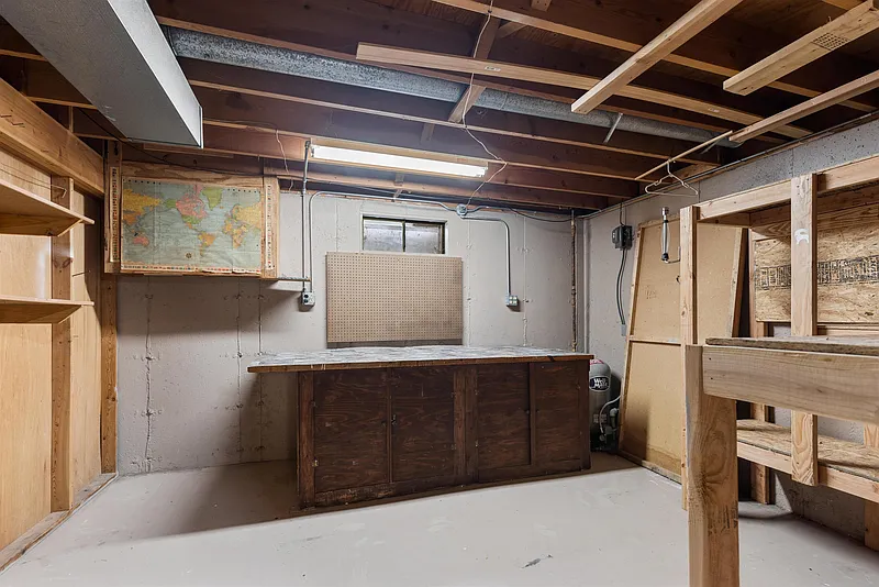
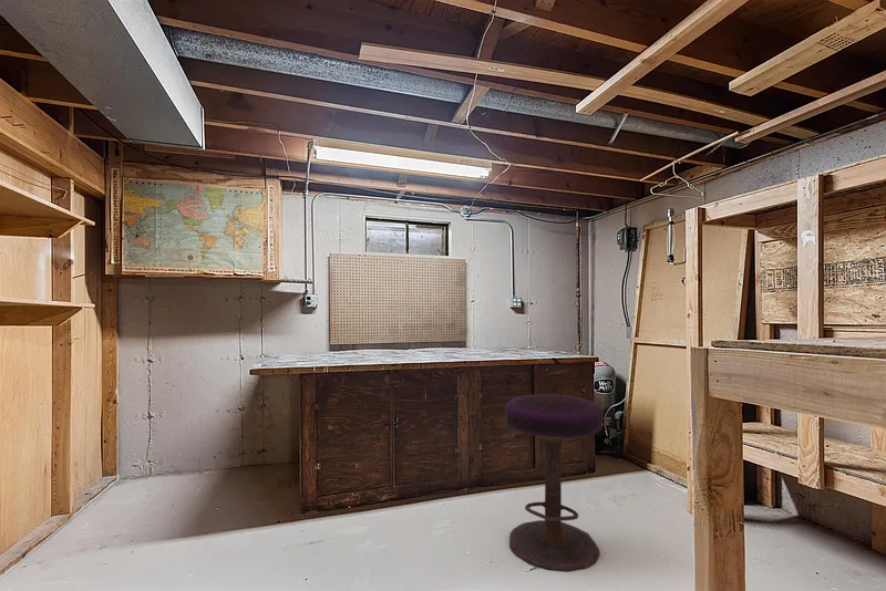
+ stool (553, 471)
